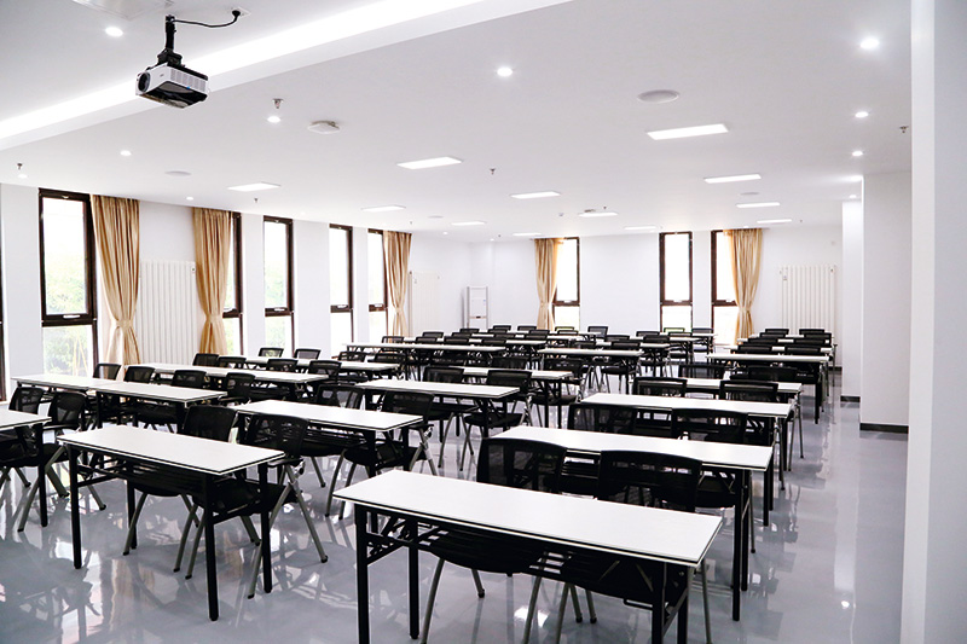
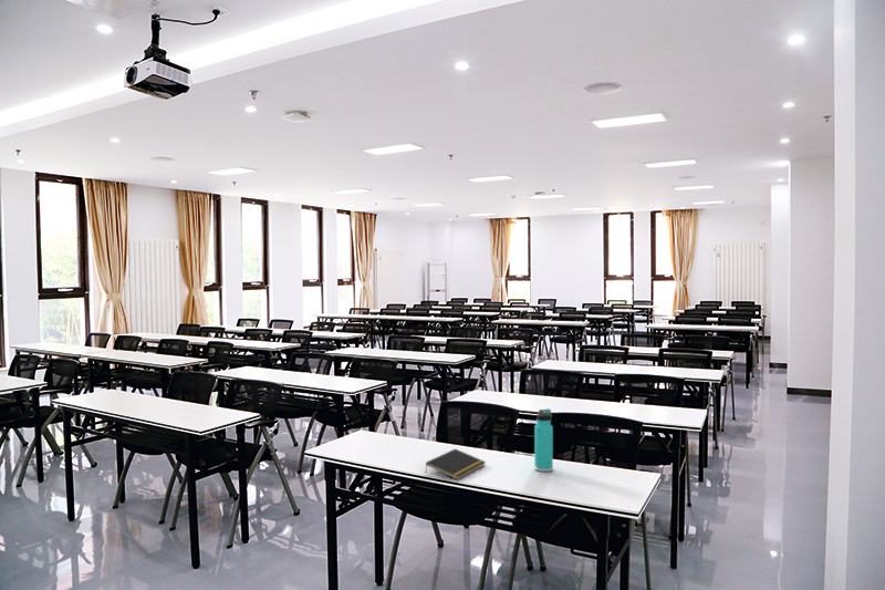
+ notepad (456, 463)
+ thermos bottle (543, 438)
